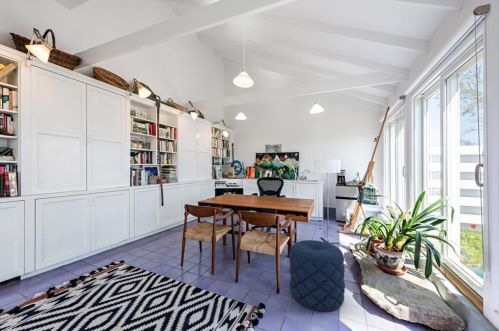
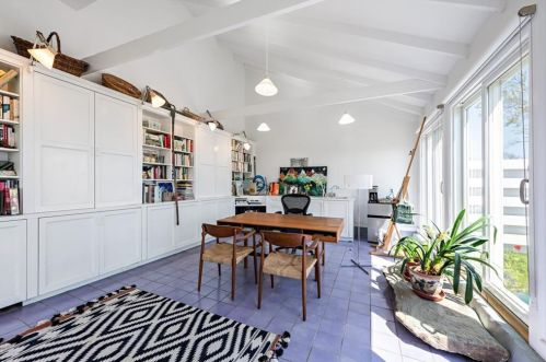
- pouf (316, 270)
